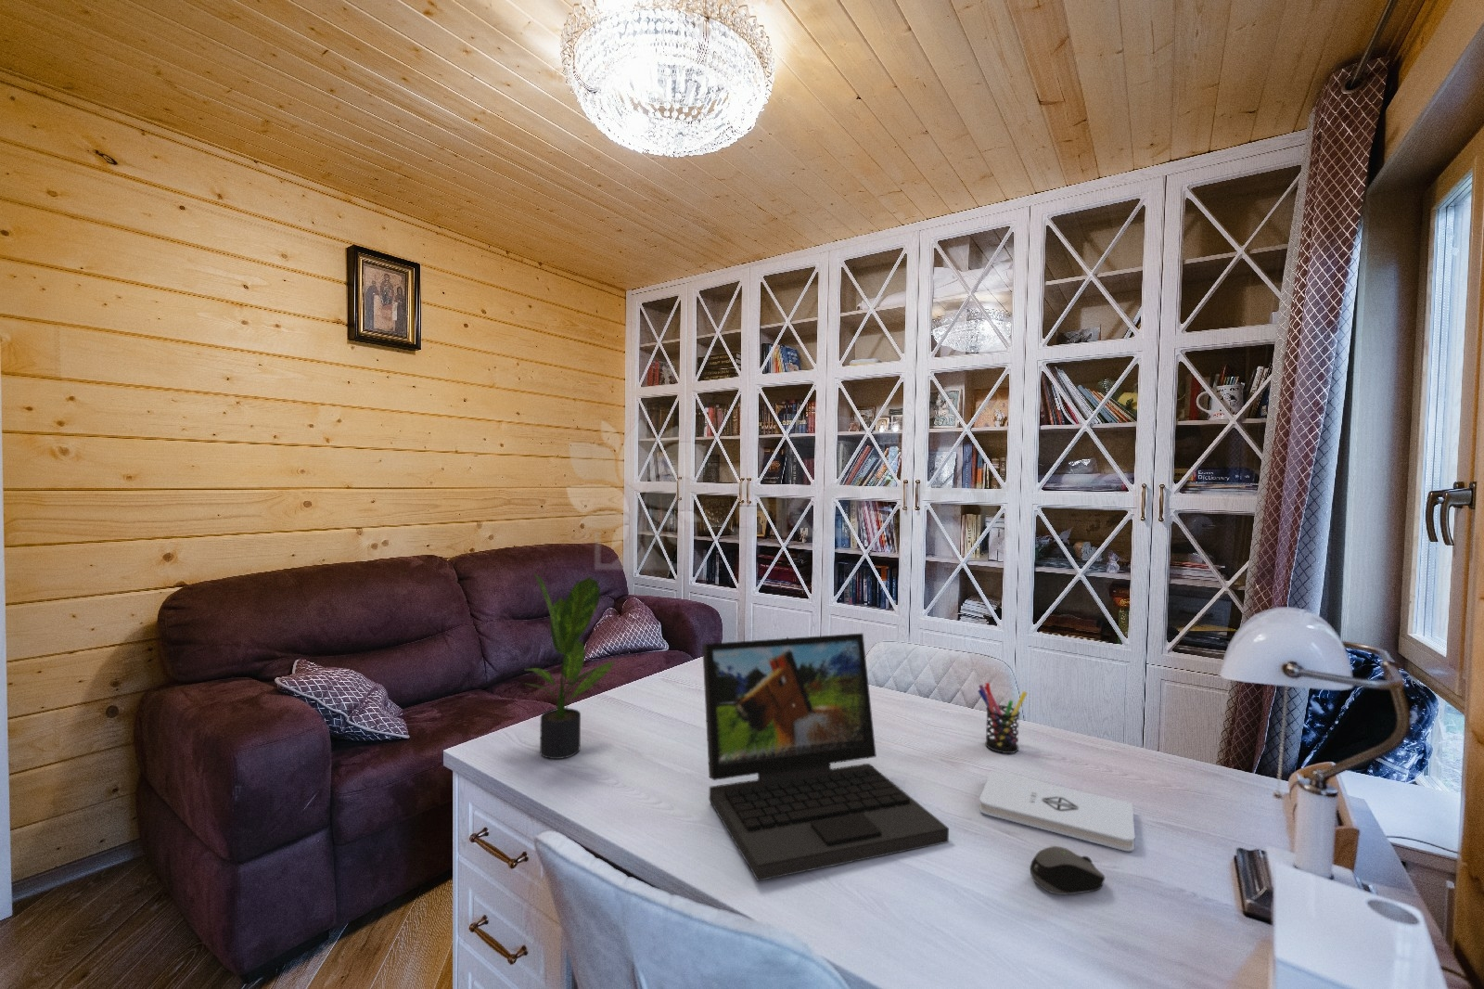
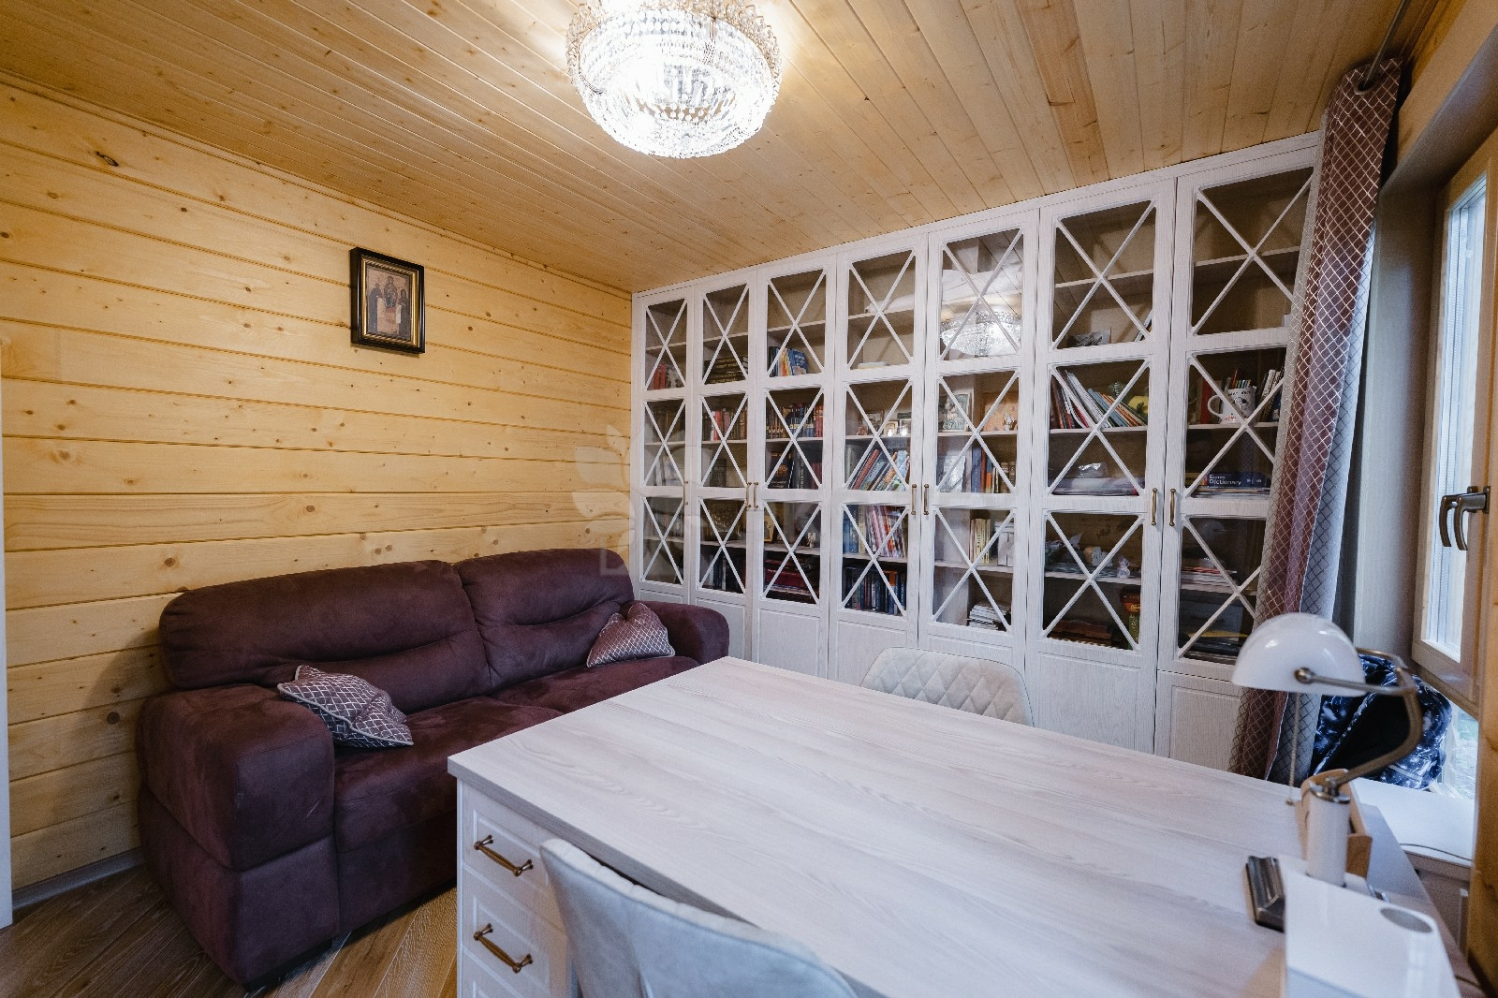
- pen holder (1002, 716)
- computer mouse (1067, 866)
- notepad (1055, 807)
- potted plant (574, 661)
- laptop (815, 732)
